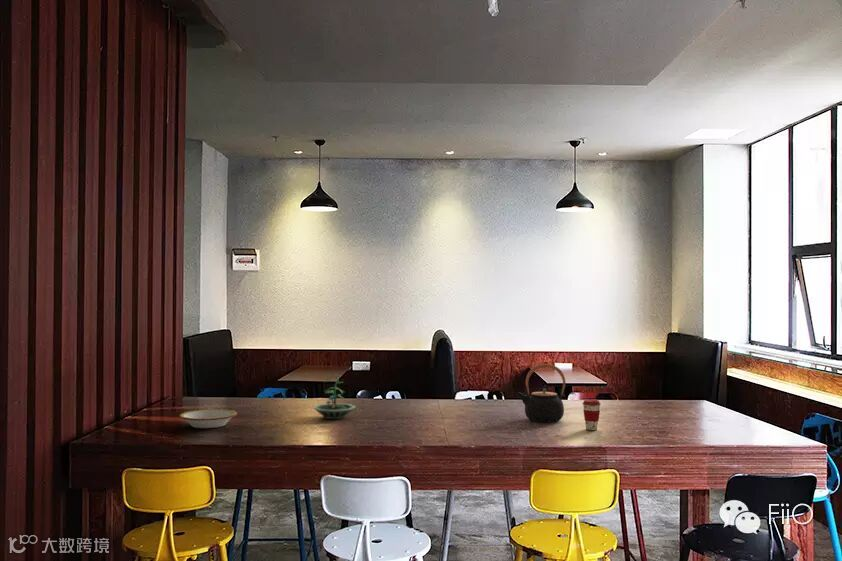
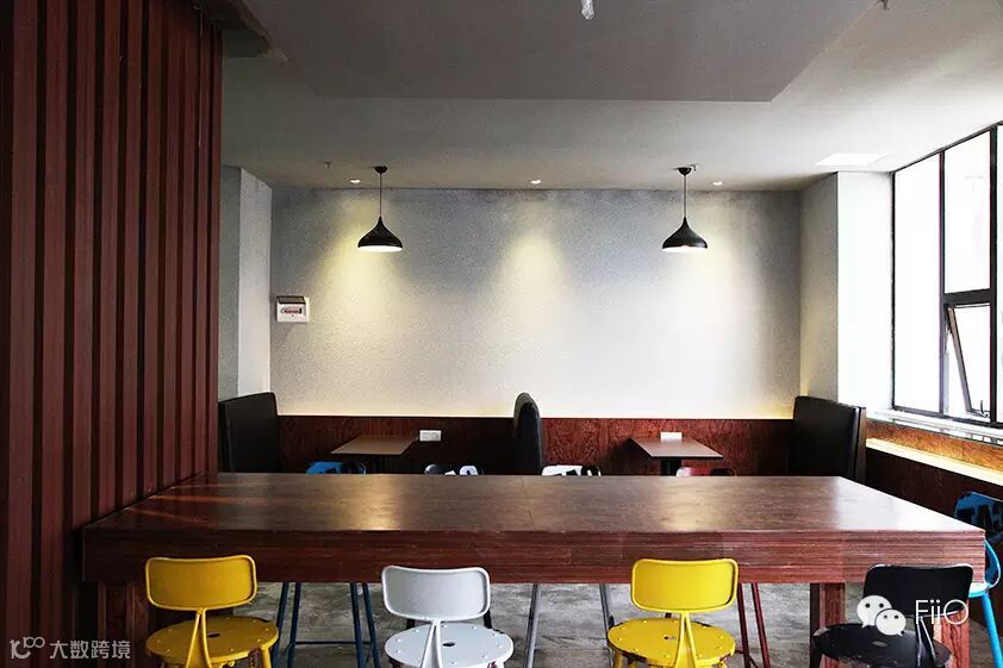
- terrarium (335, 384)
- coffee cup (591, 414)
- teapot (540, 392)
- bowl (208, 419)
